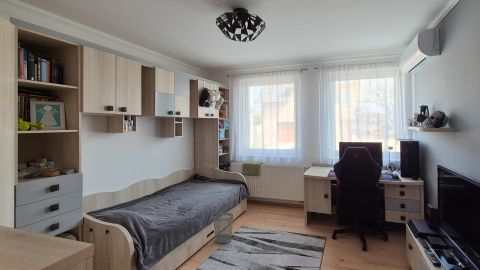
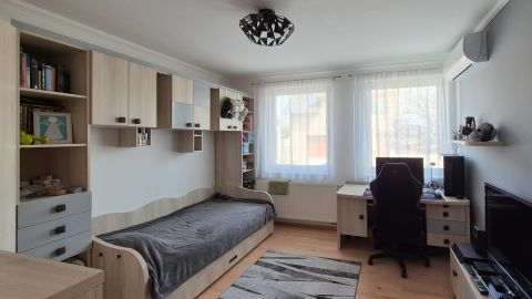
- wastebasket (223, 227)
